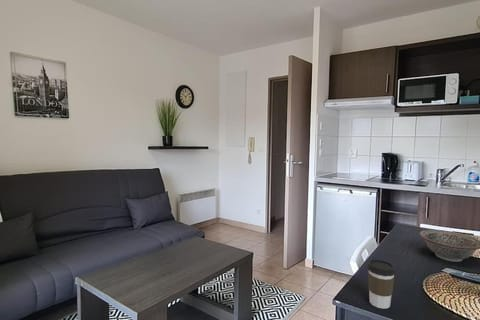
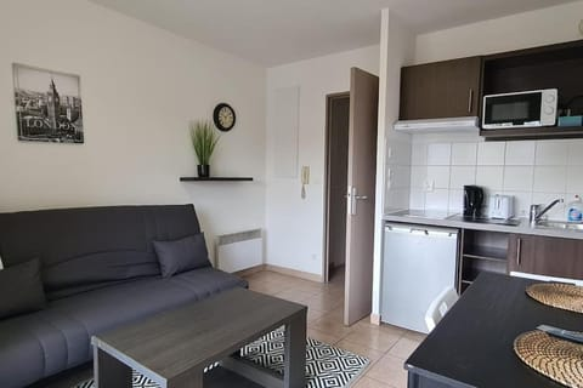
- coffee cup (380, 283)
- decorative bowl (449, 247)
